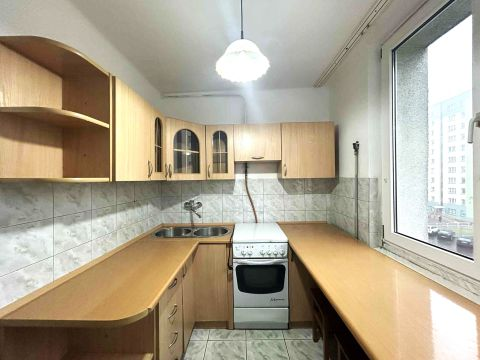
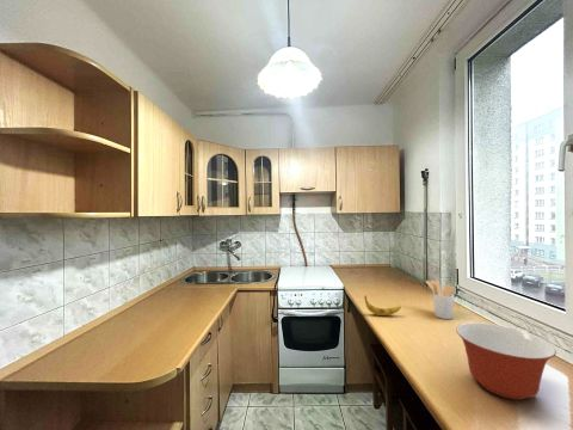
+ mixing bowl (501, 362)
+ utensil holder (439, 297)
+ banana (382, 308)
